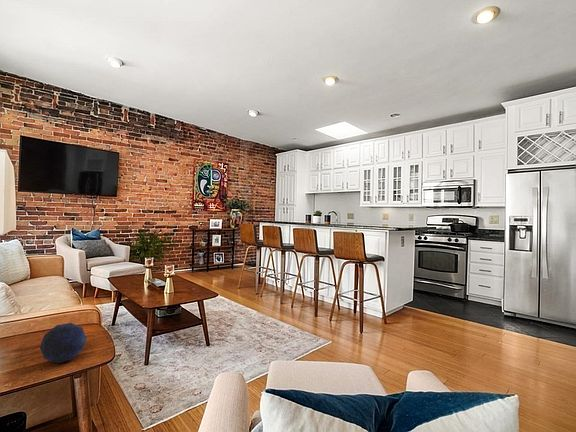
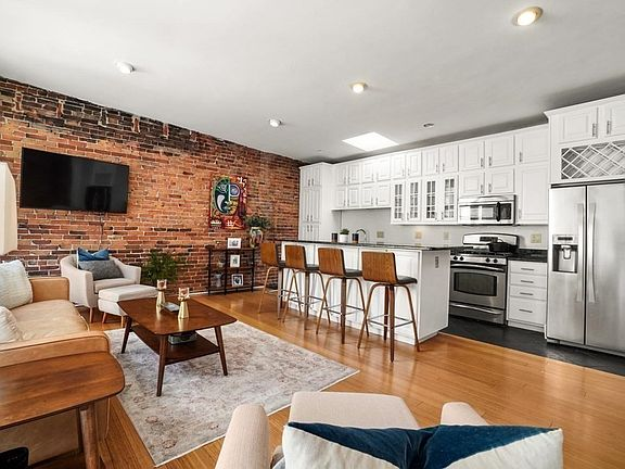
- decorative orb (63, 342)
